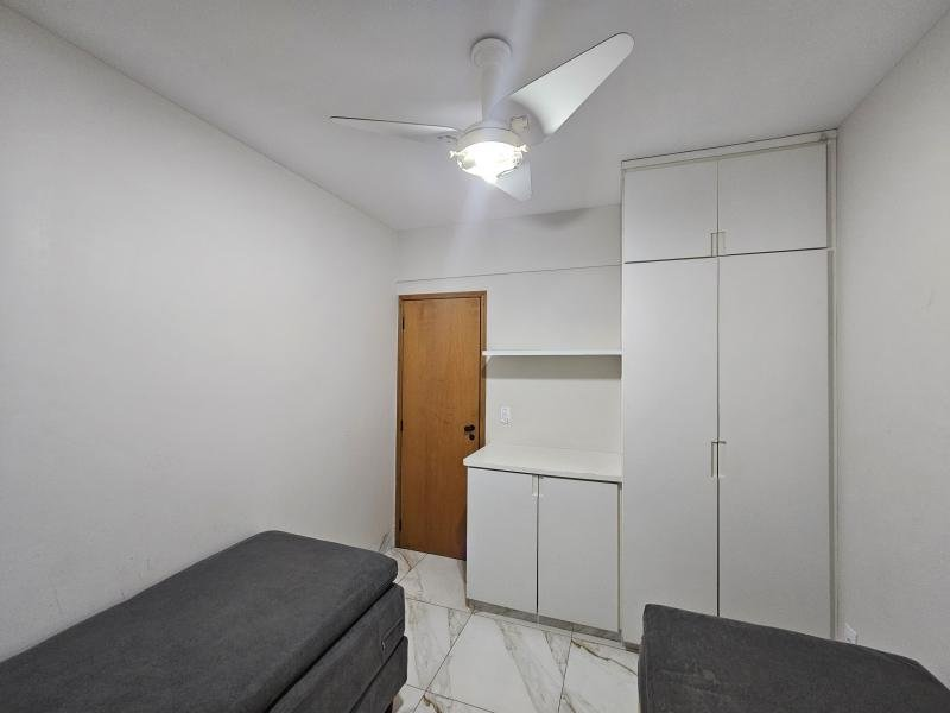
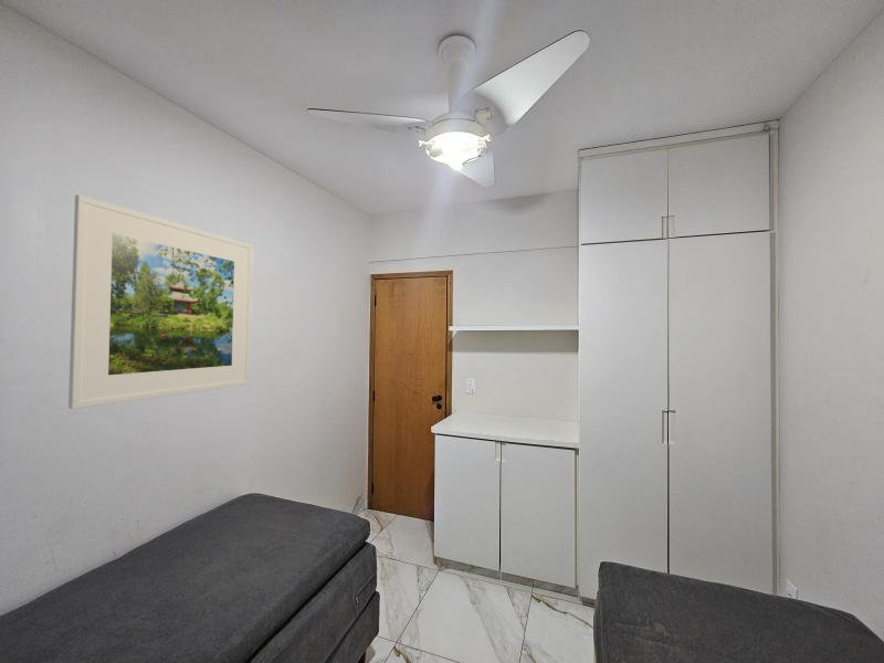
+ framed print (180, 309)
